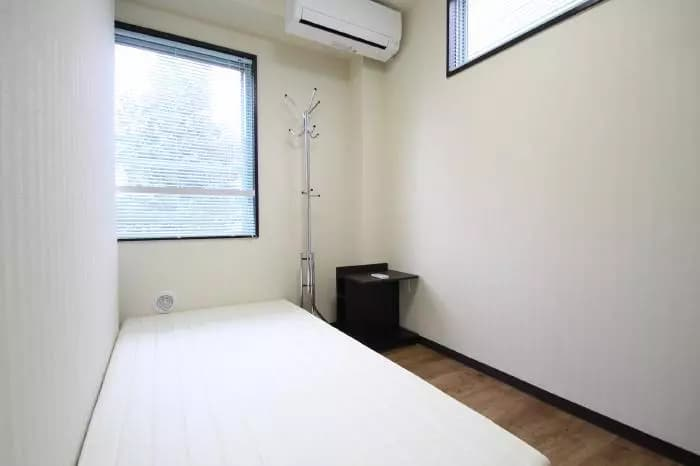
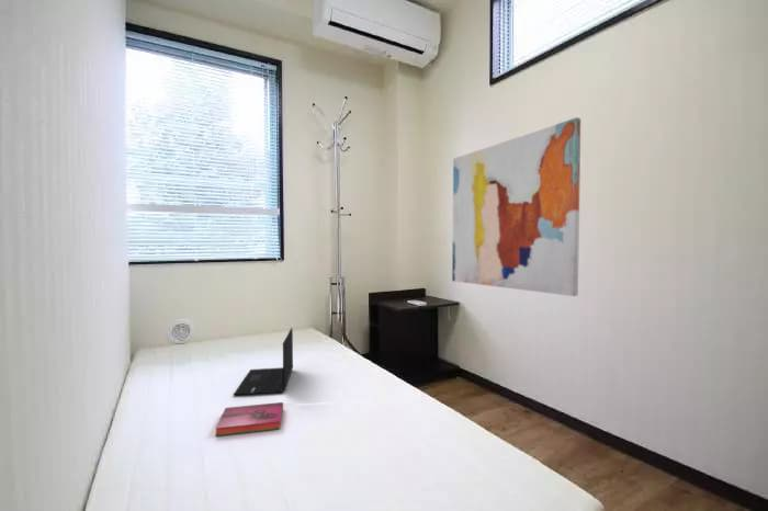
+ wall art (504, 215)
+ laptop (266, 368)
+ hardback book (251, 417)
